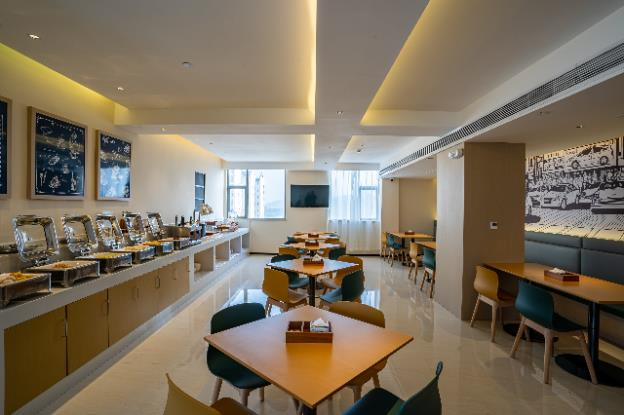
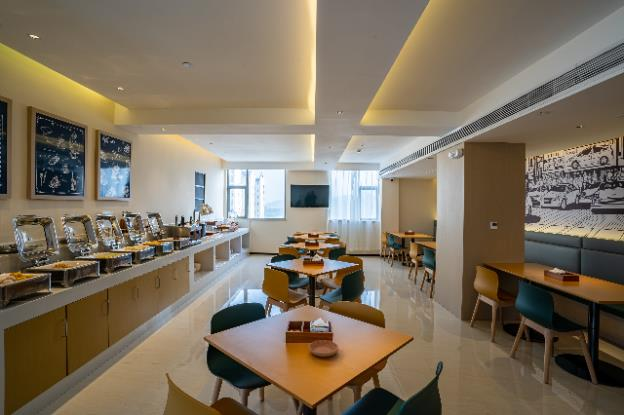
+ saucer (323, 348)
